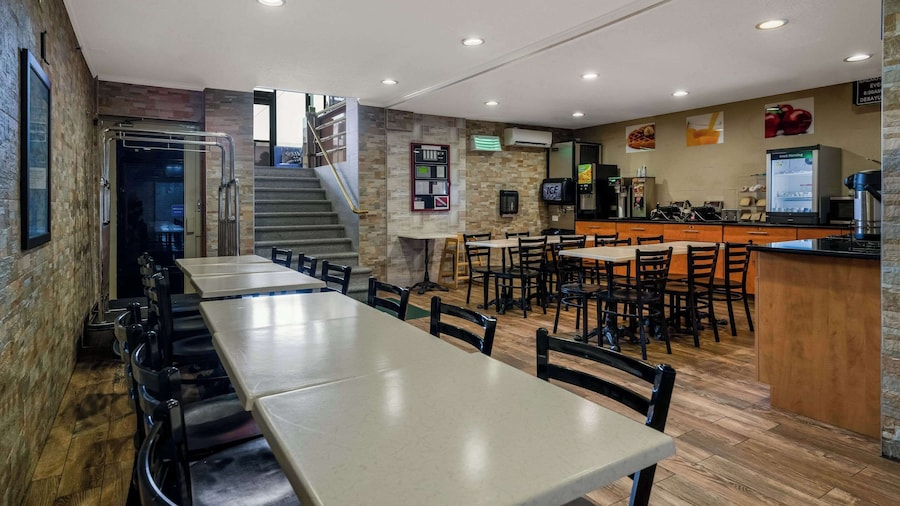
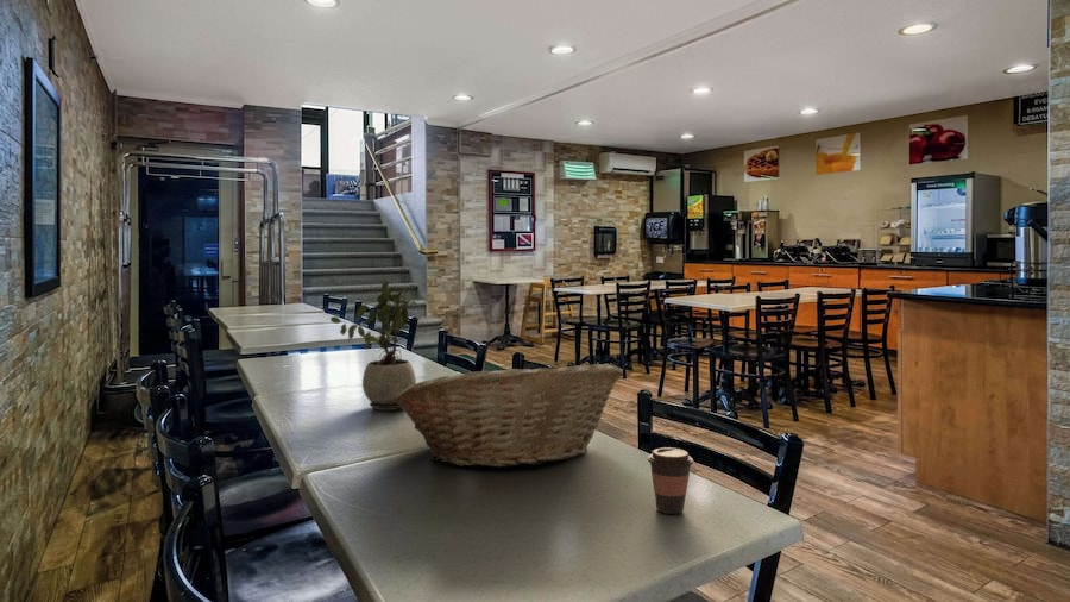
+ fruit basket (511, 405)
+ coffee cup (669, 481)
+ potted plant (378, 344)
